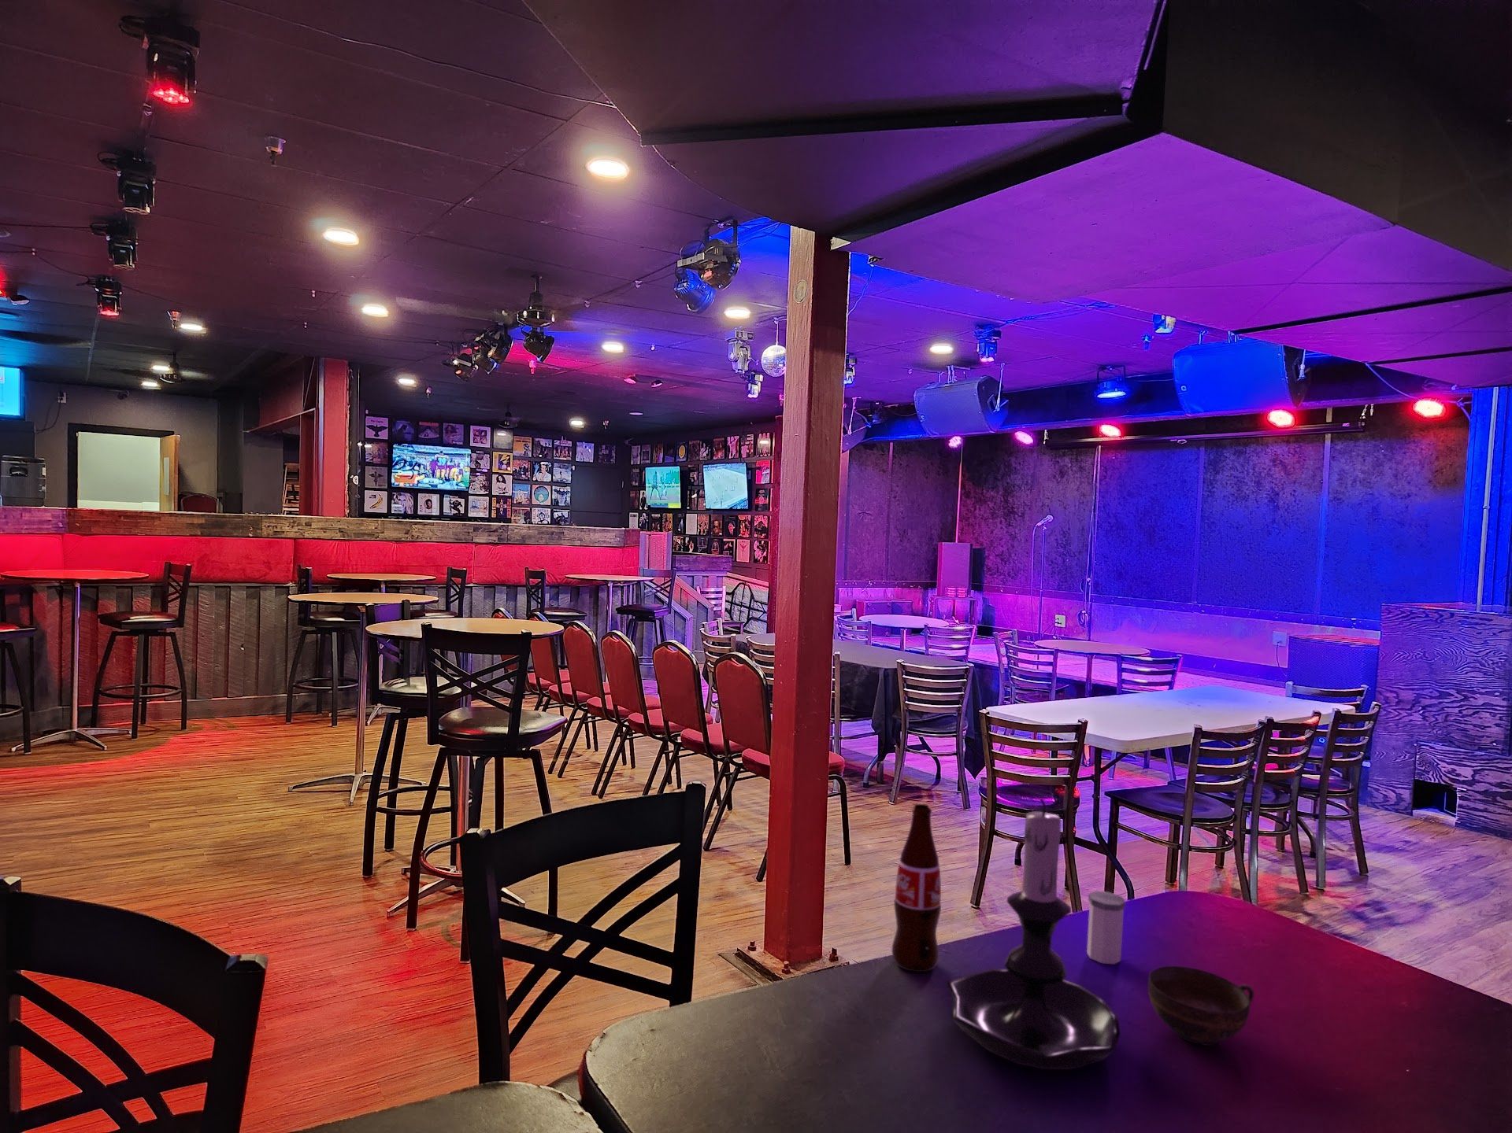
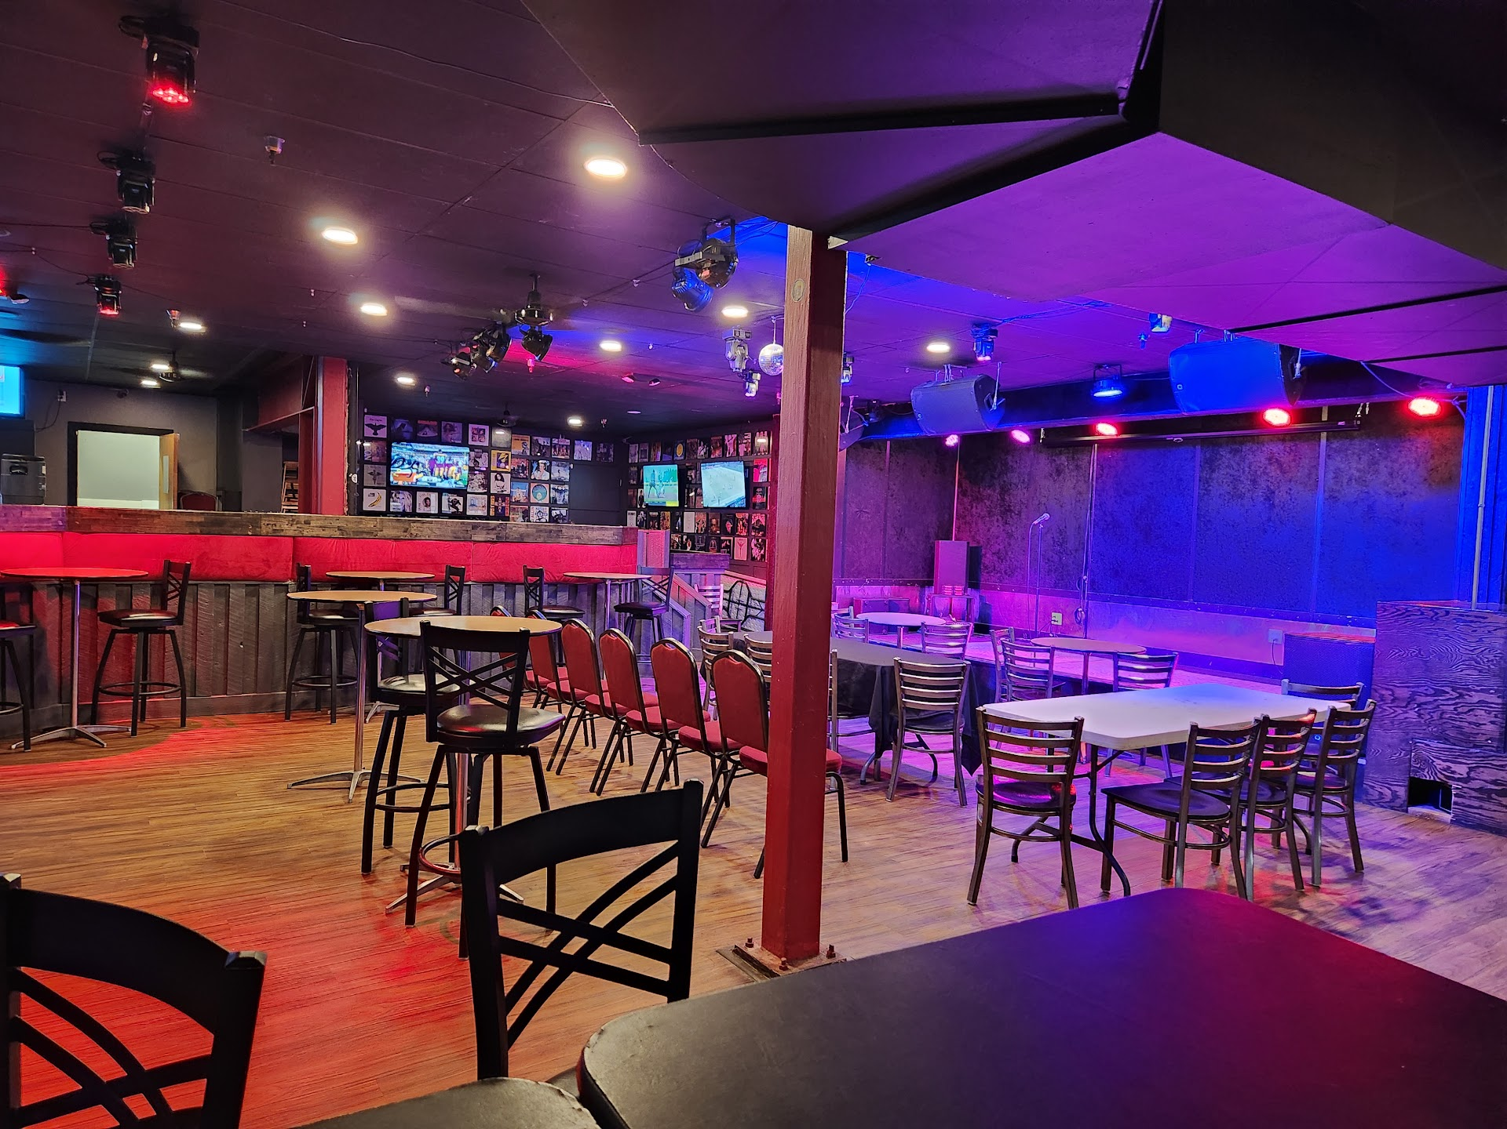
- candle holder (1033, 919)
- cup (1205, 1009)
- salt shaker (1105, 927)
- bottle (918, 885)
